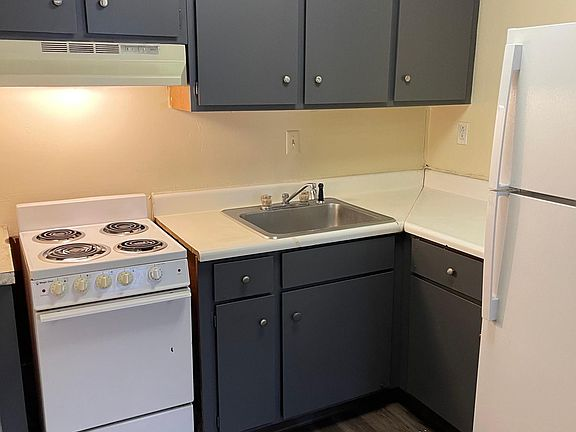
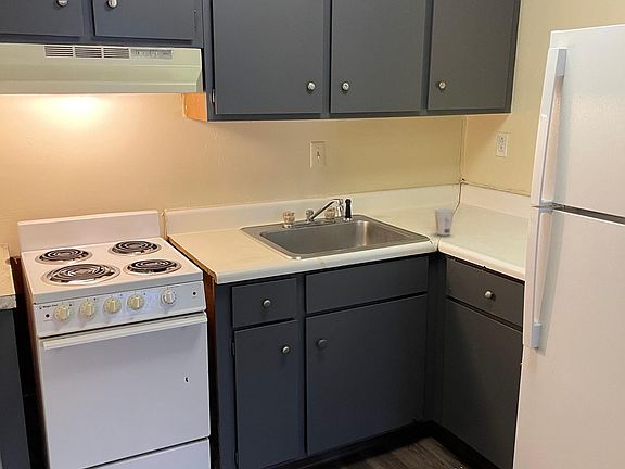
+ cup (444, 221)
